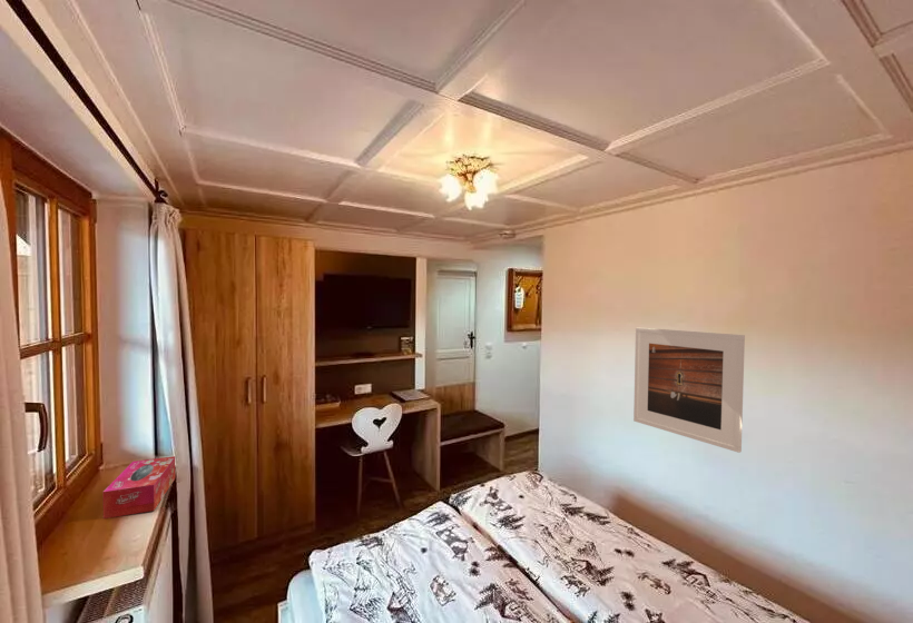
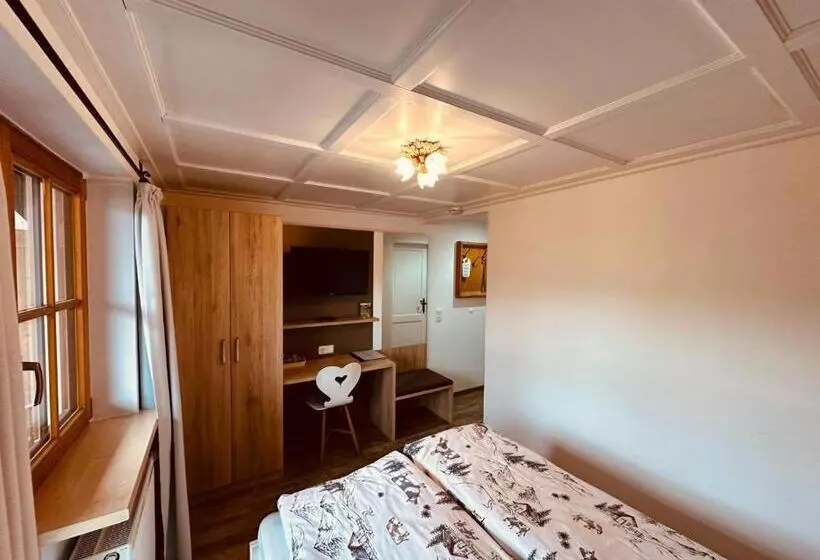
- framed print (683, 383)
- tissue box (143, 484)
